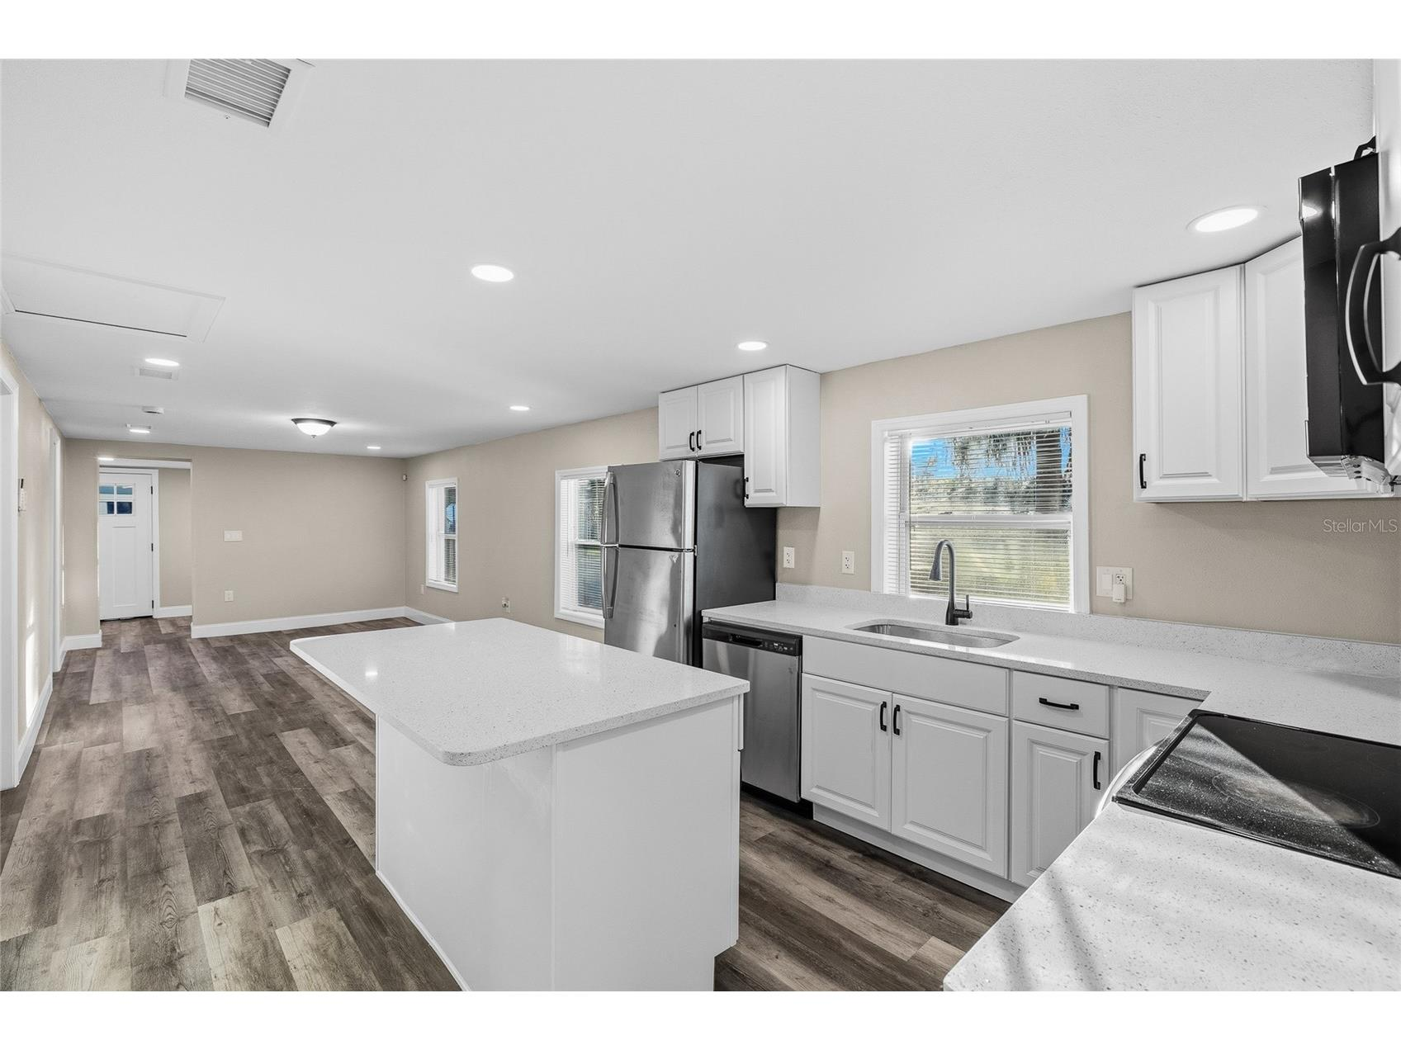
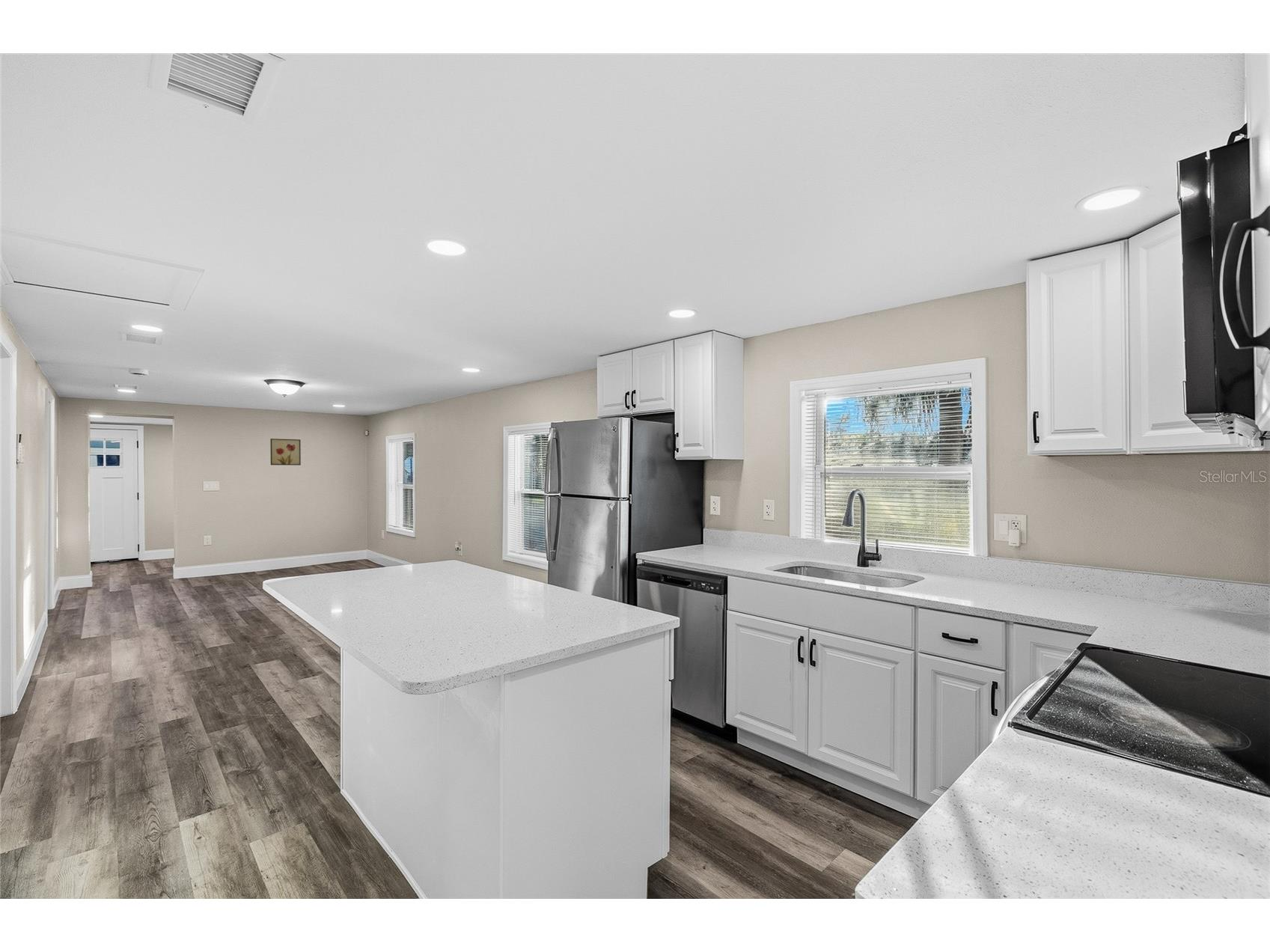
+ wall art (285, 452)
